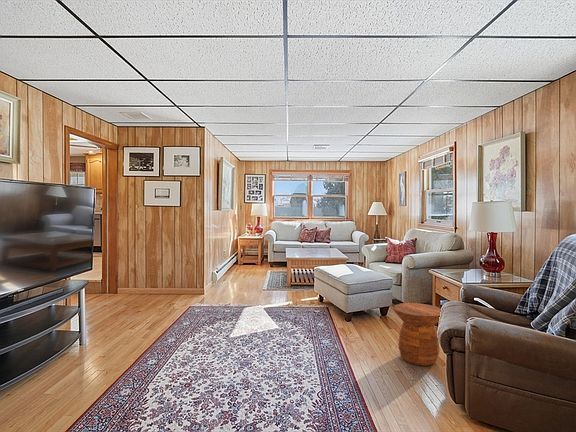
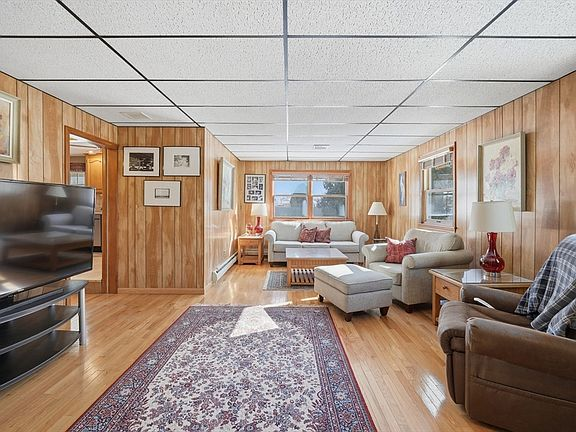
- side table (418, 334)
